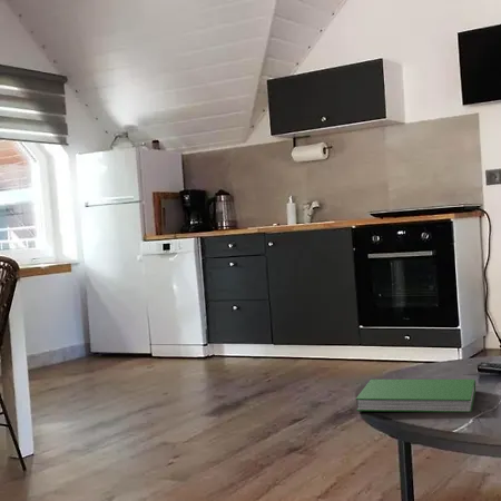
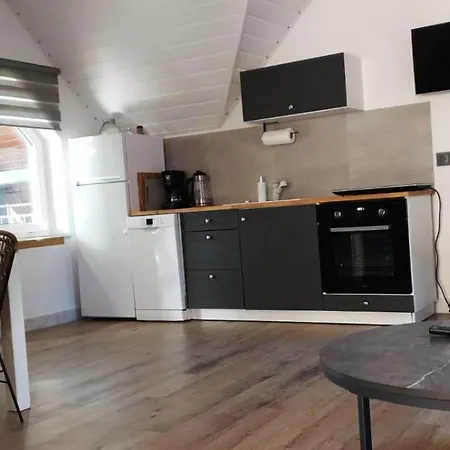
- hardcover book (418, 394)
